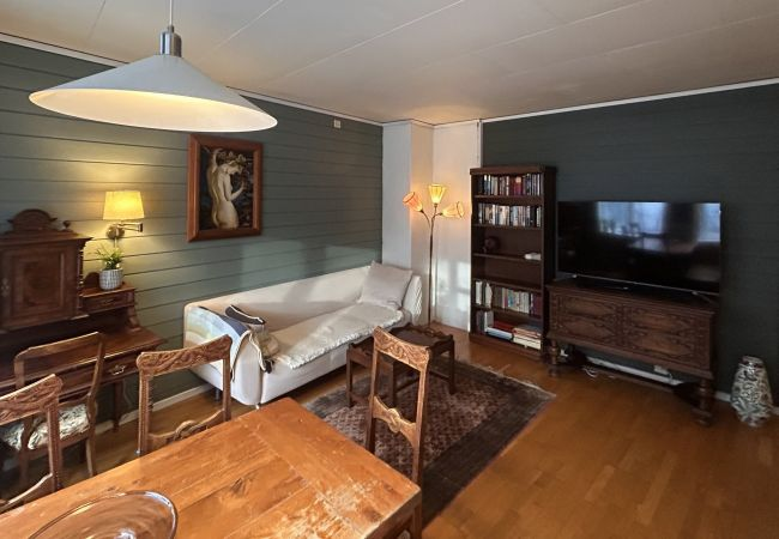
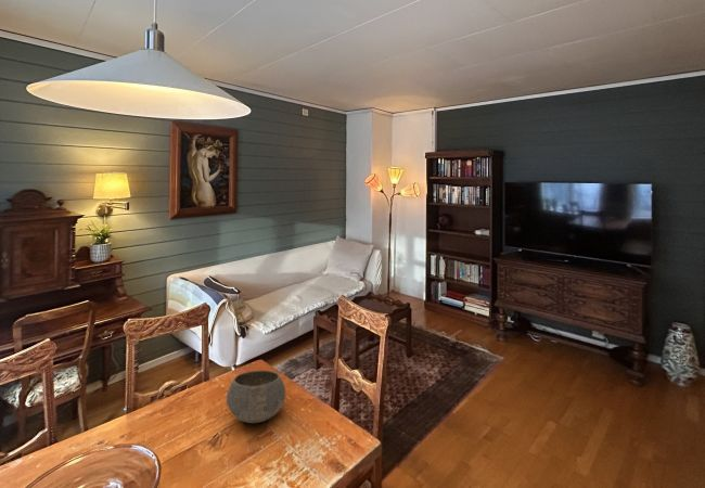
+ bowl (256, 397)
